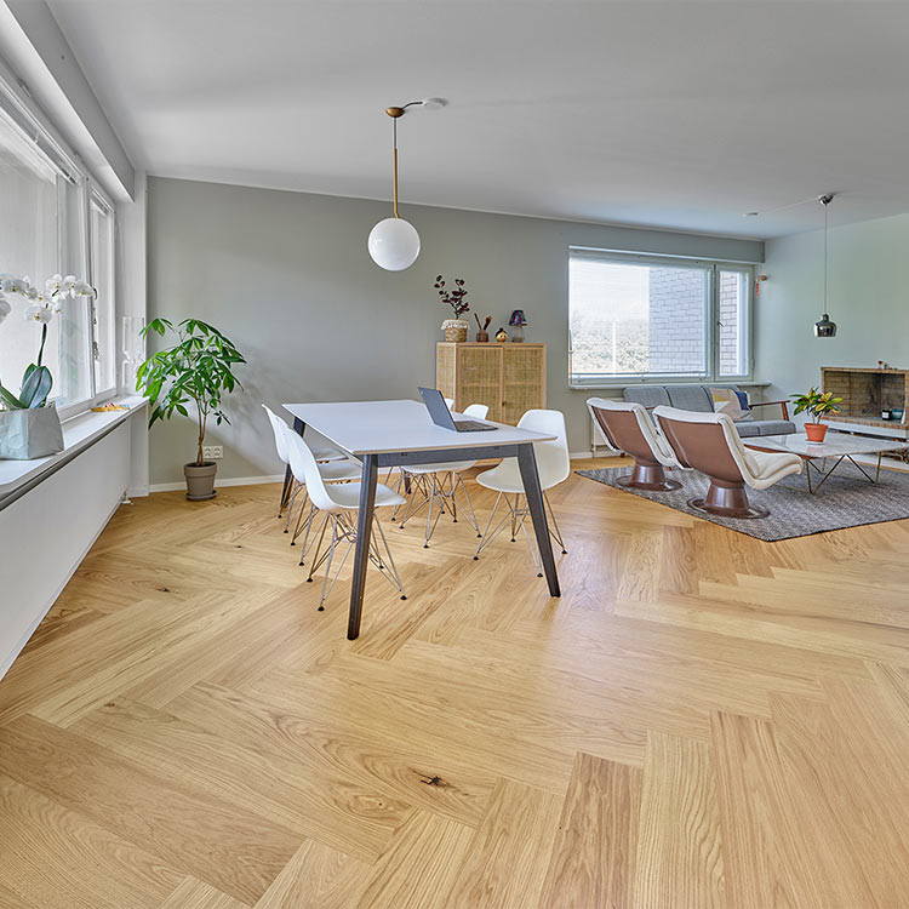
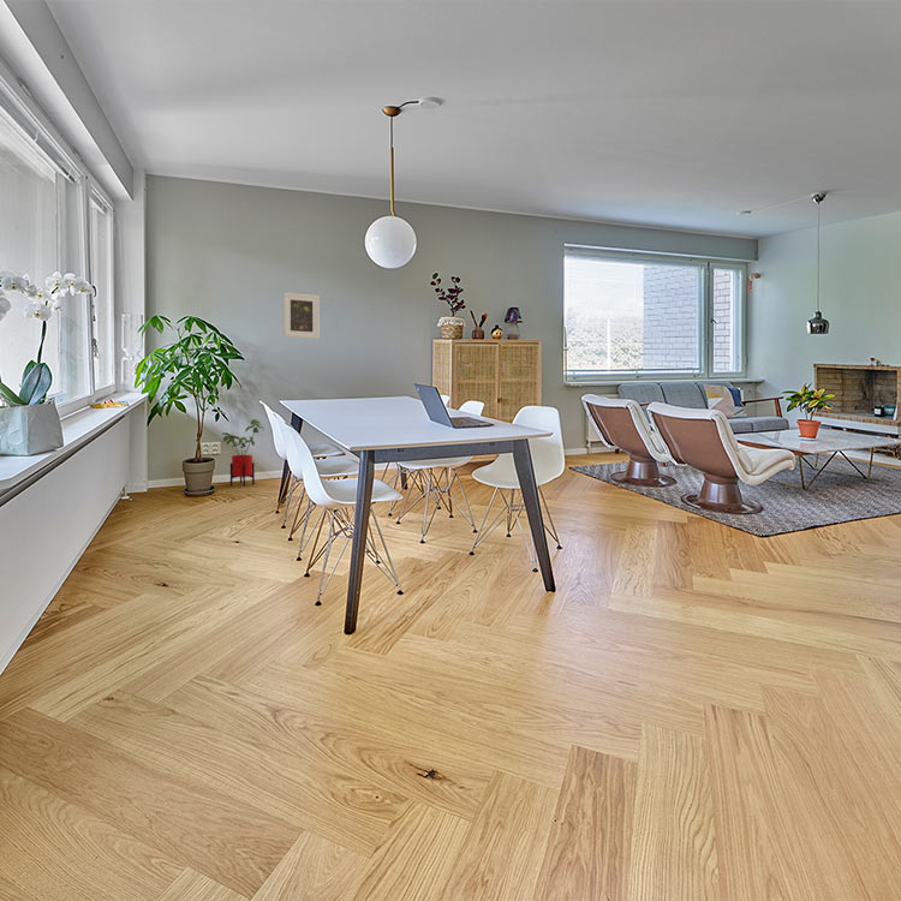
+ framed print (302, 316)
+ house plant (245, 452)
